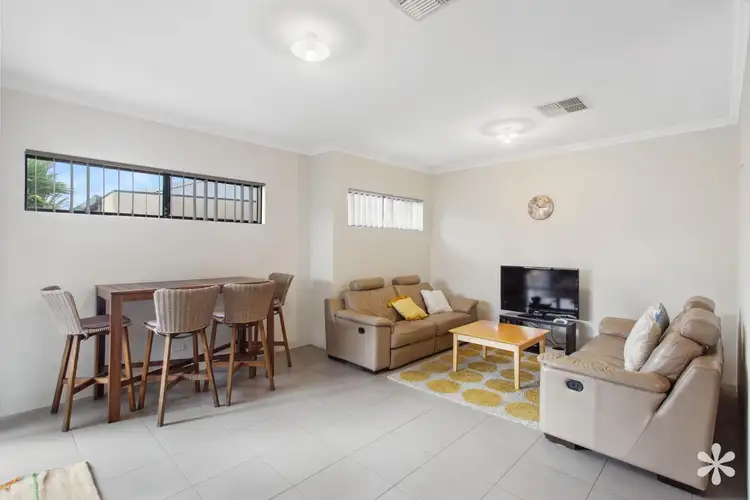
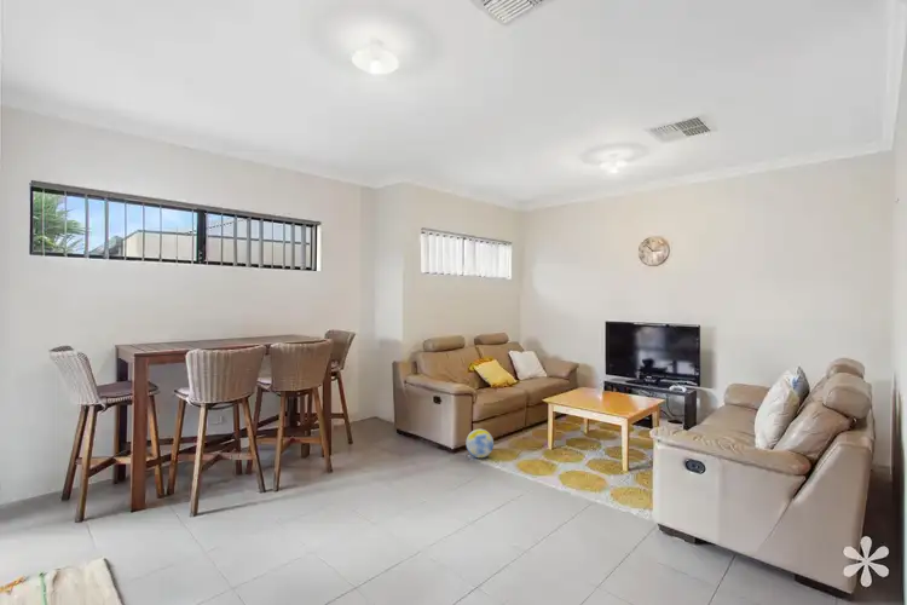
+ ball (479, 443)
